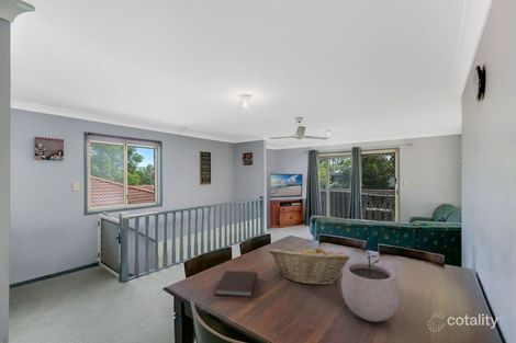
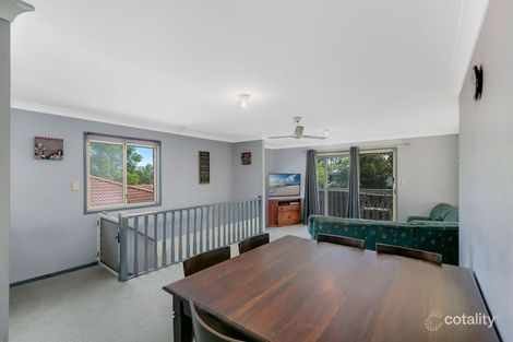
- plant pot (369, 283)
- notebook (237, 283)
- fruit basket (307, 260)
